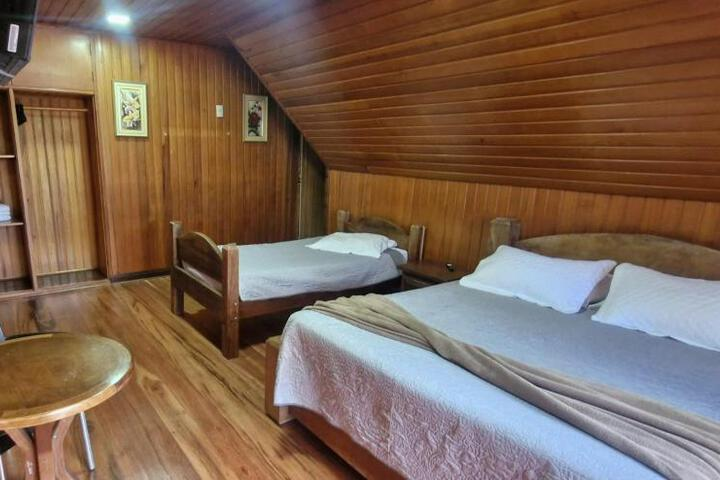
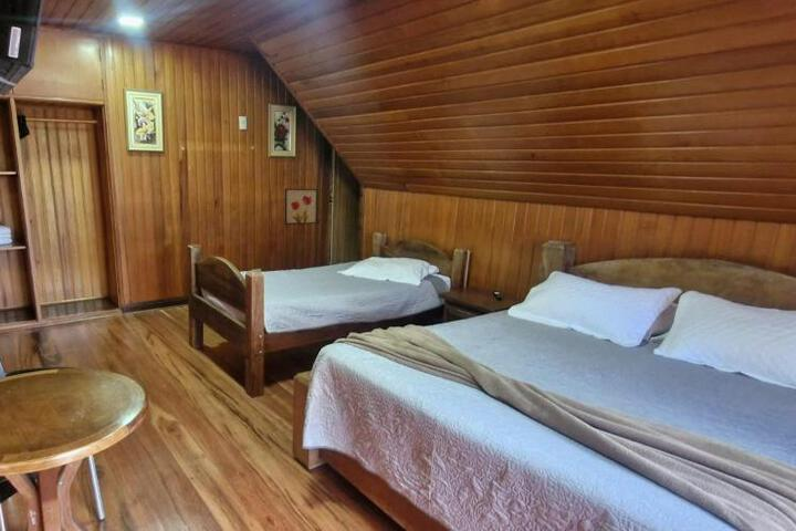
+ wall art (301, 206)
